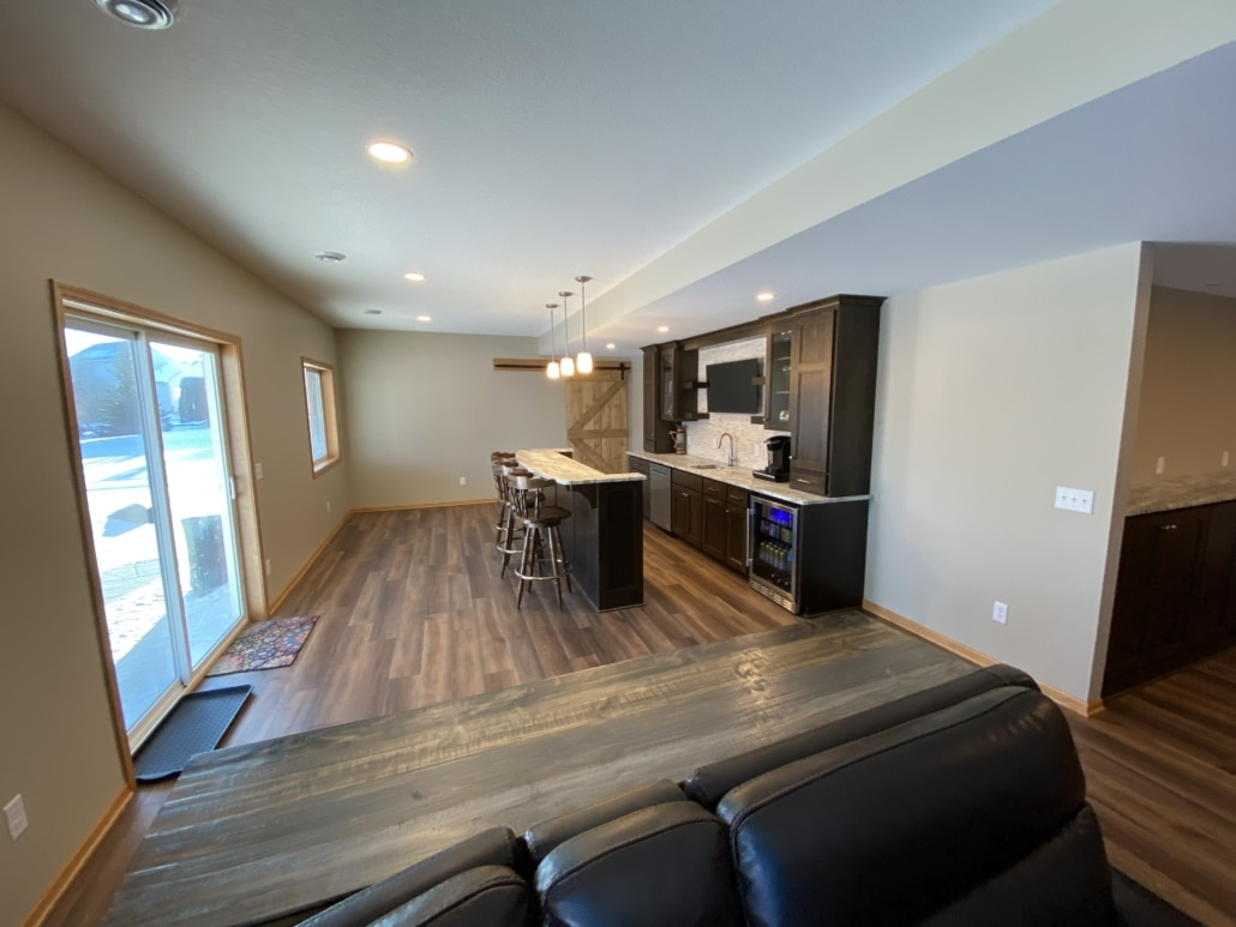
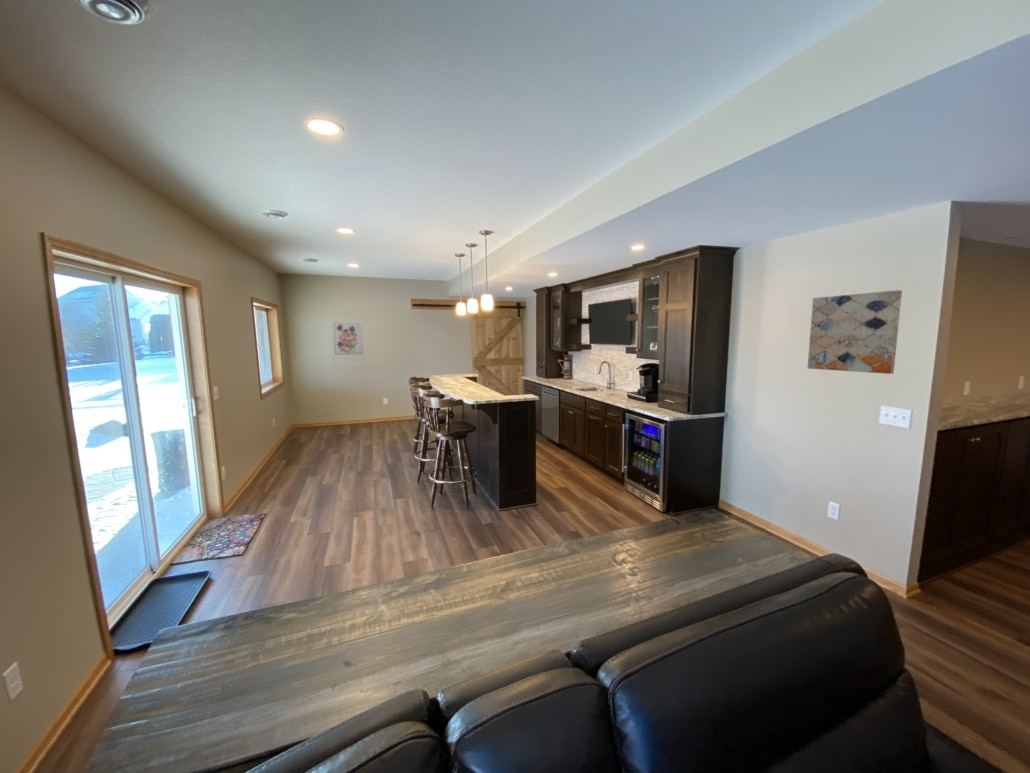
+ wall art (348, 338)
+ wall art (850, 333)
